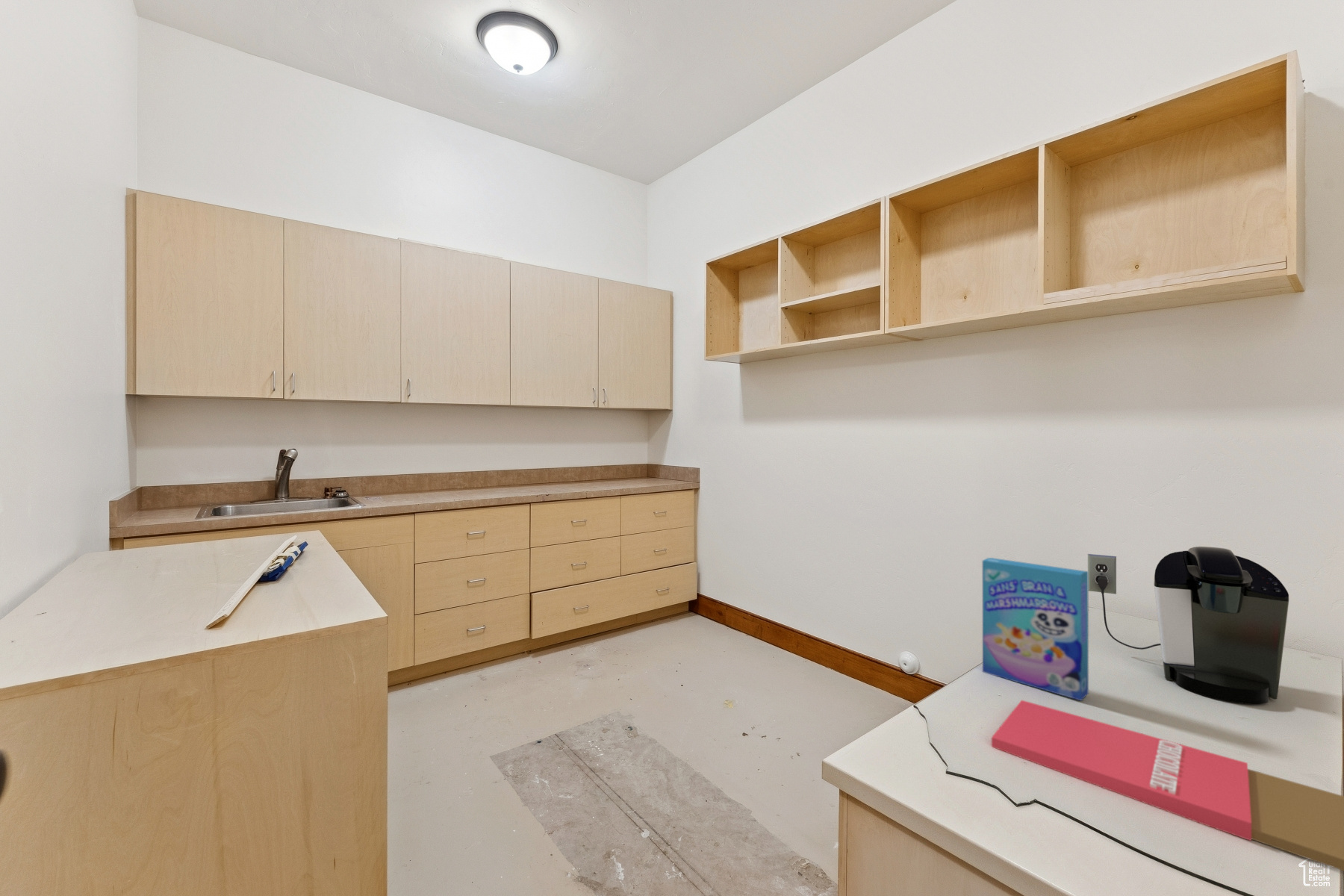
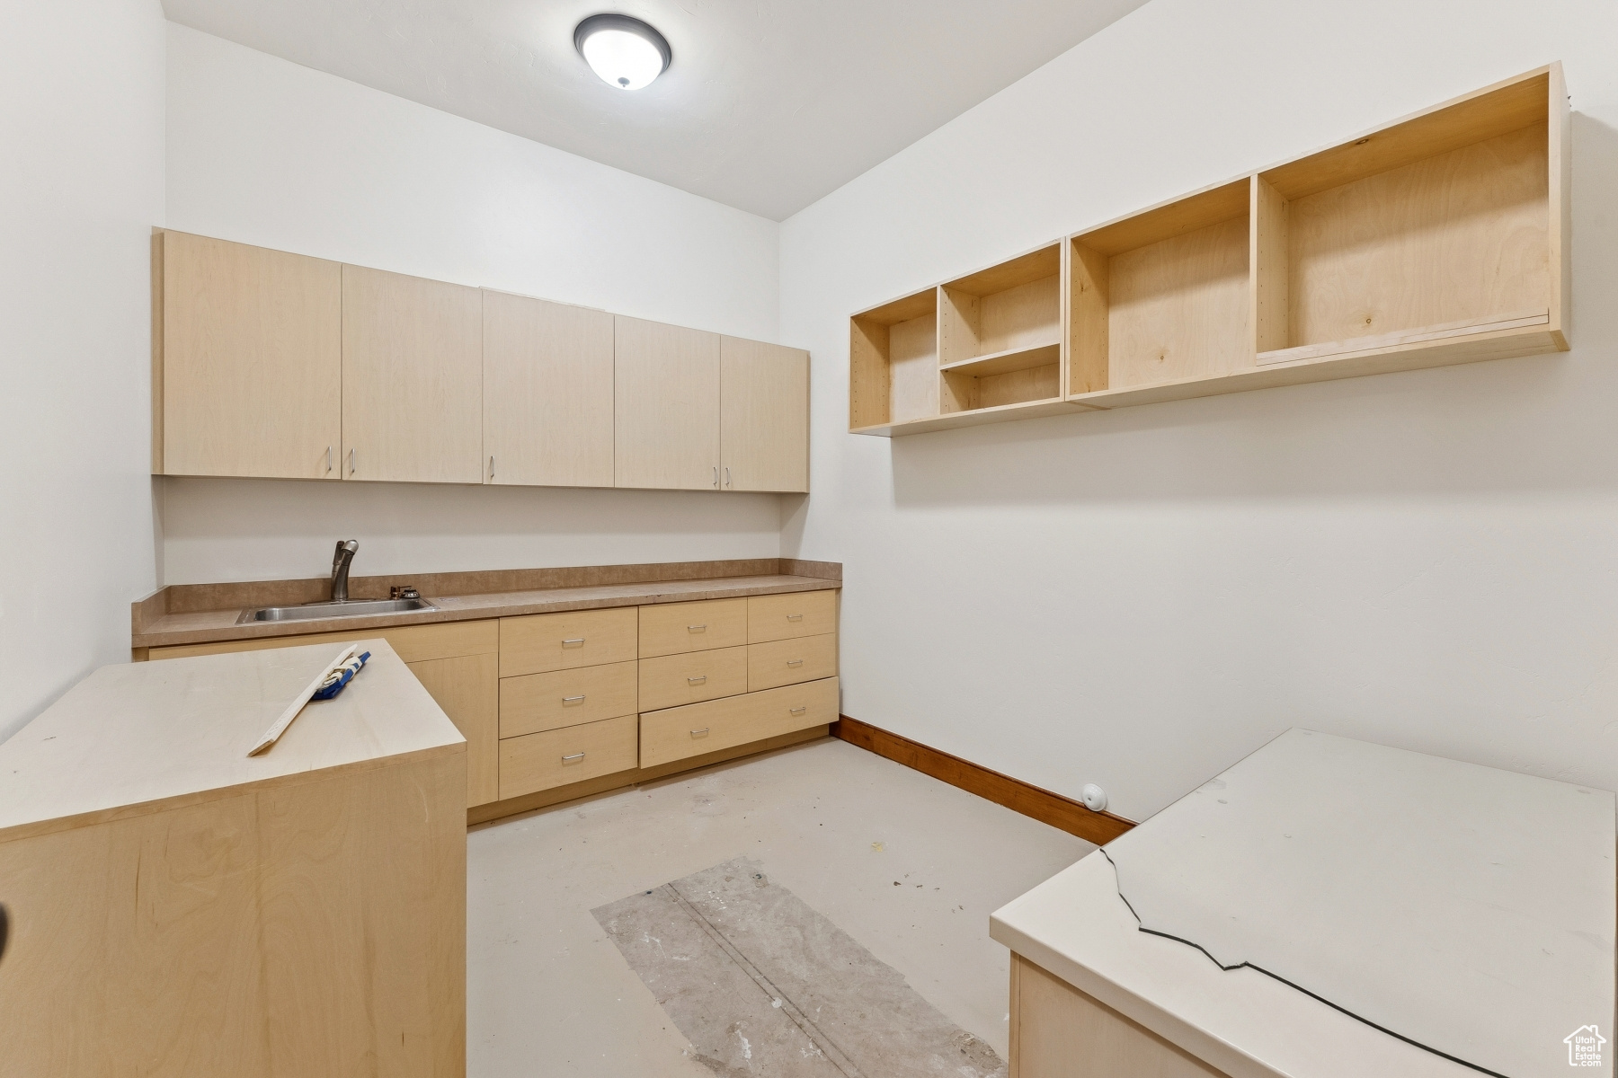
- cereal box (1033, 623)
- coffee maker (1179, 611)
- cutting board (1202, 780)
